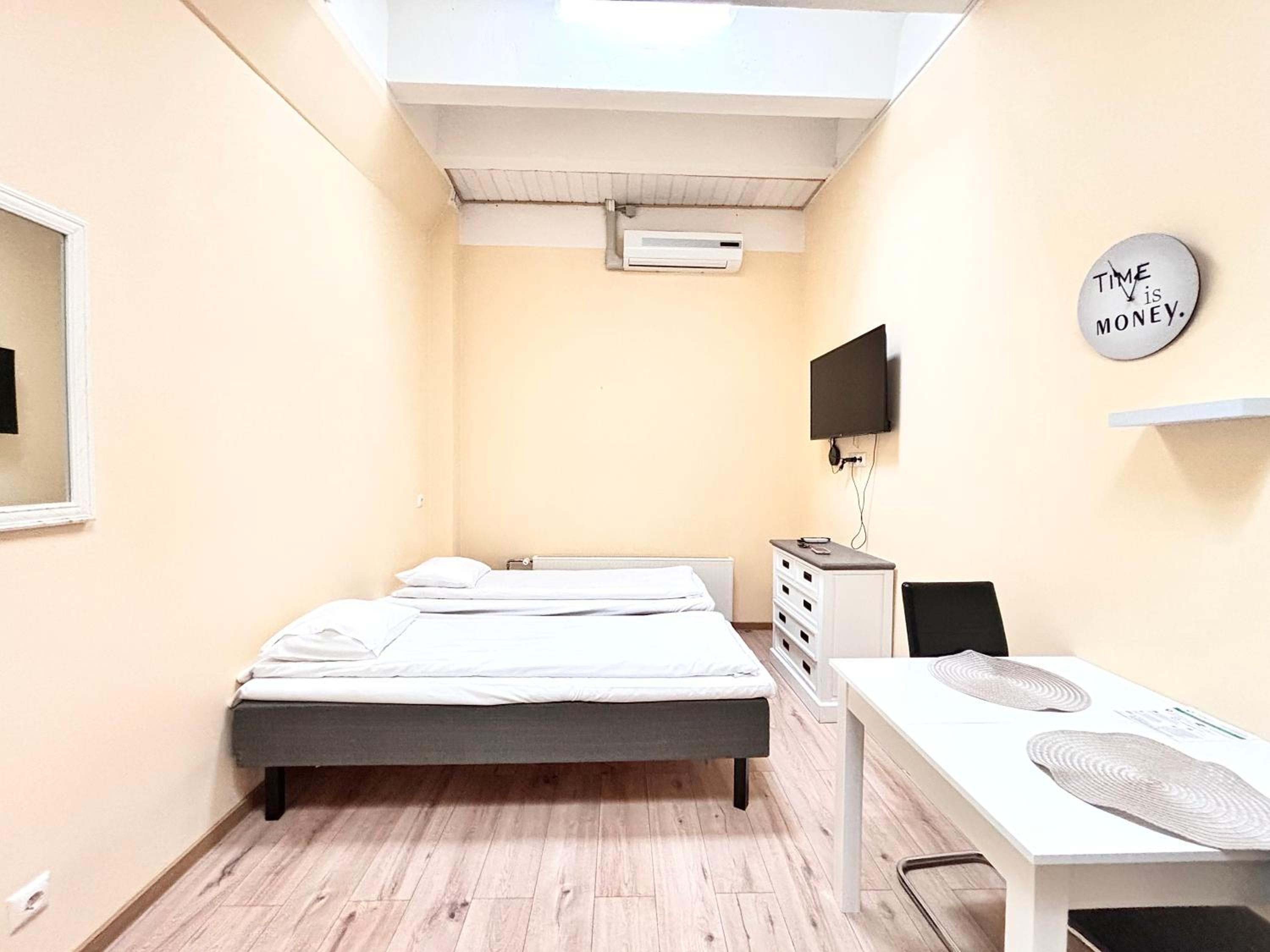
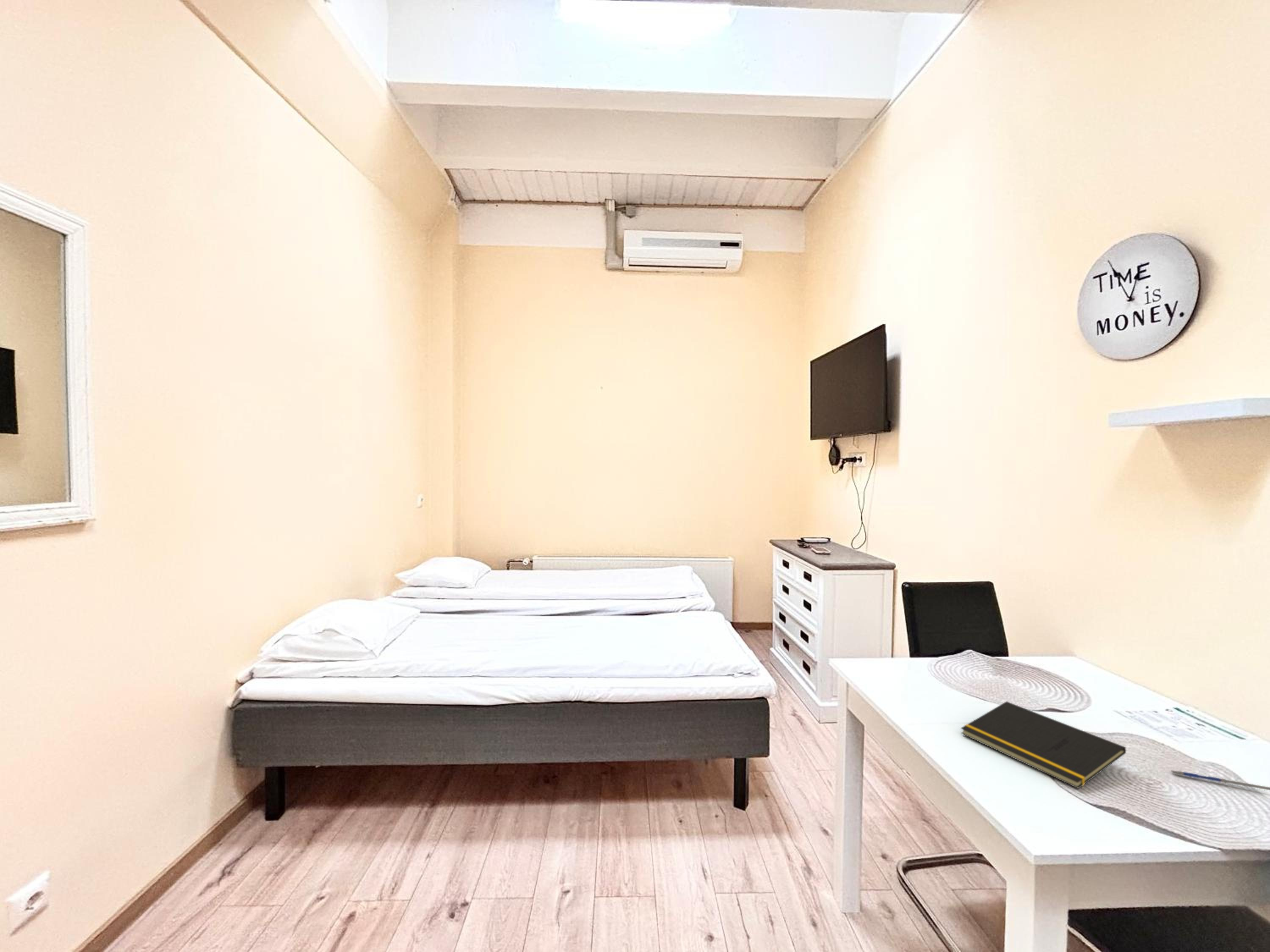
+ notepad (1038, 740)
+ pen (1221, 780)
